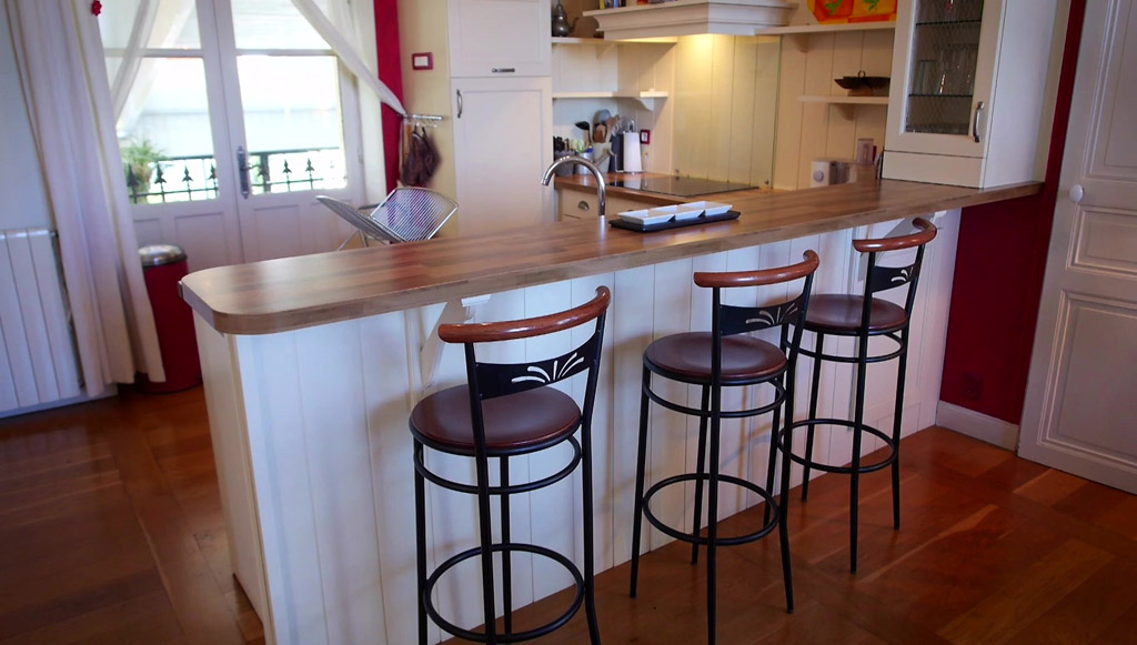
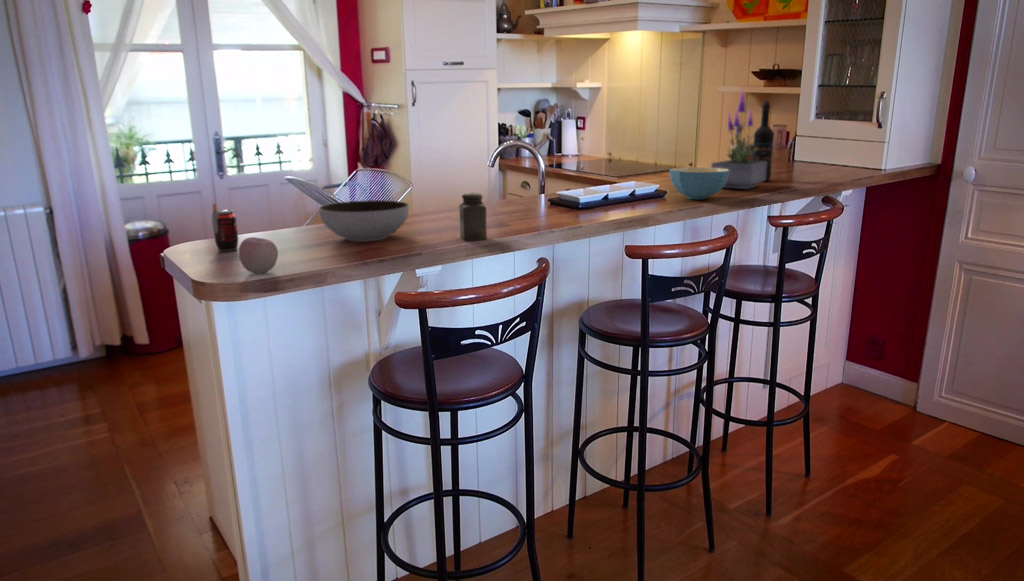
+ potted plant (740, 138)
+ soup bowl (365, 221)
+ apple (258, 254)
+ cereal bowl (698, 184)
+ beverage can (224, 226)
+ salt shaker (472, 215)
+ wine bottle (763, 140)
